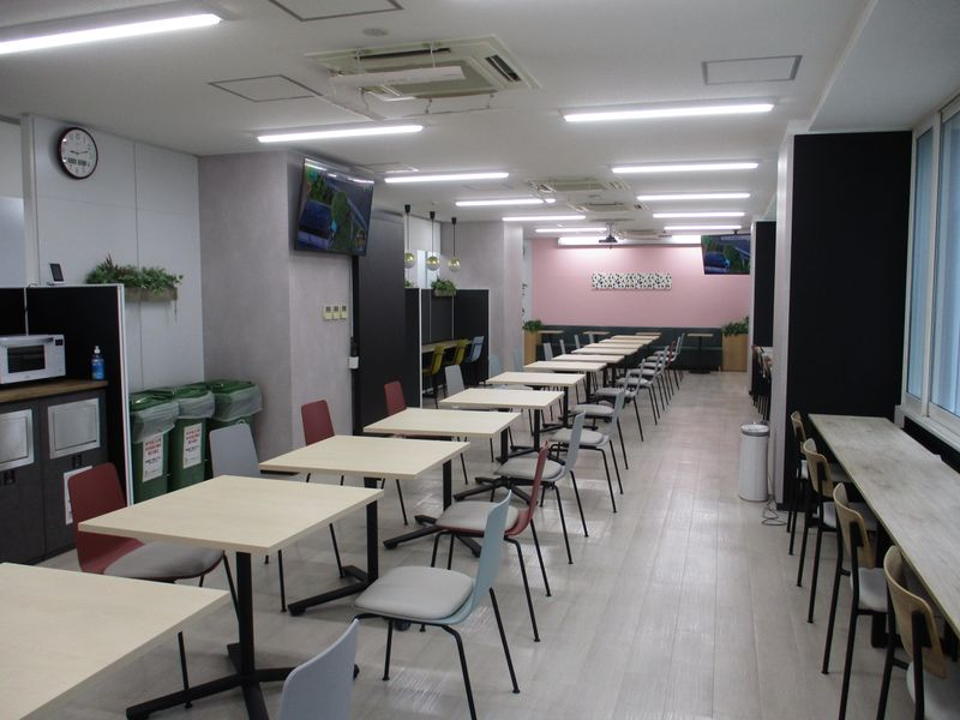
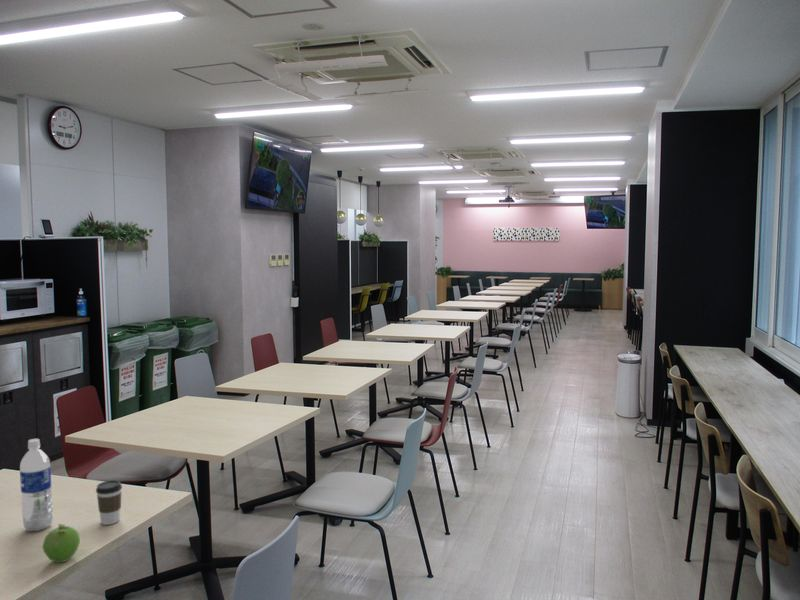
+ water bottle (36, 484)
+ fruit (61, 542)
+ coffee cup (109, 502)
